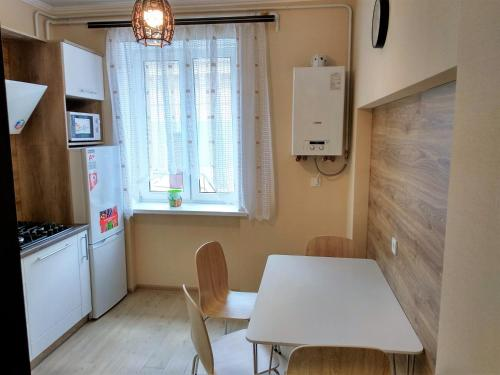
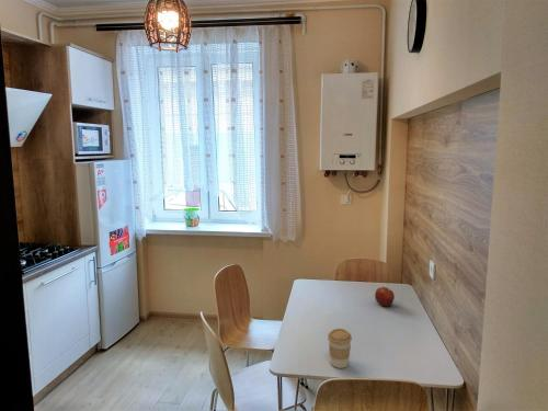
+ coffee cup (339, 347)
+ apple (384, 295)
